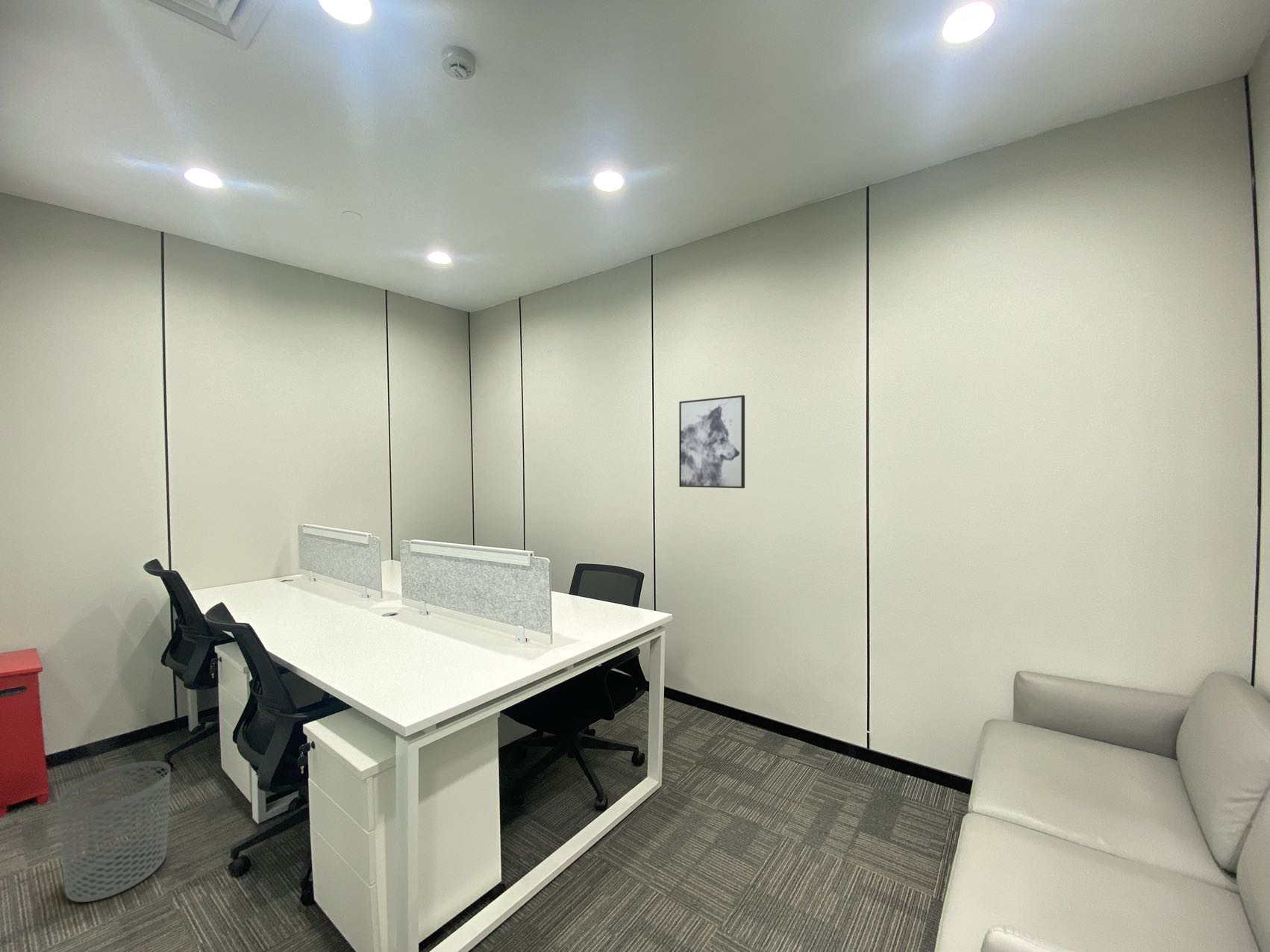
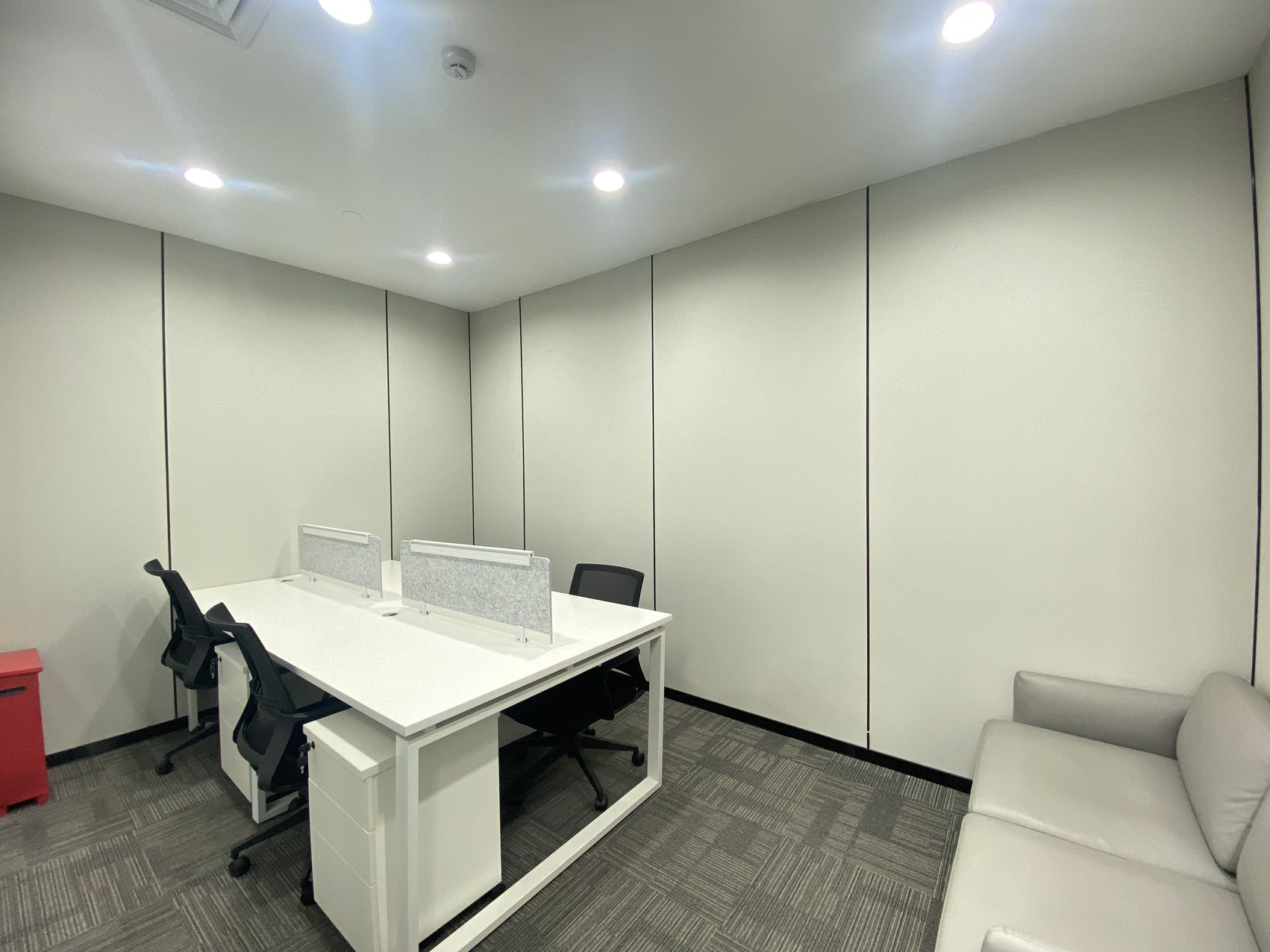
- waste bin (117, 829)
- wall art (710, 442)
